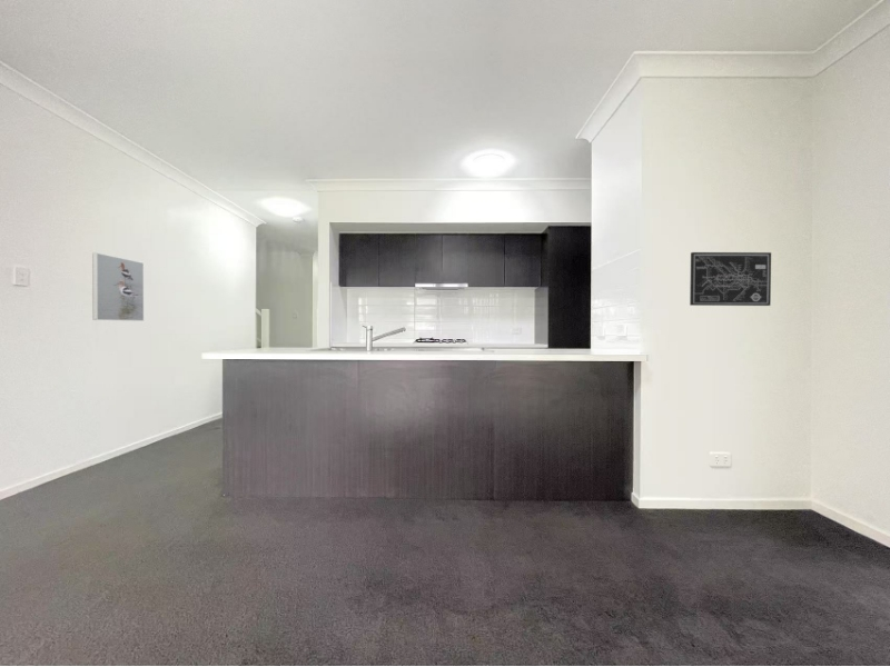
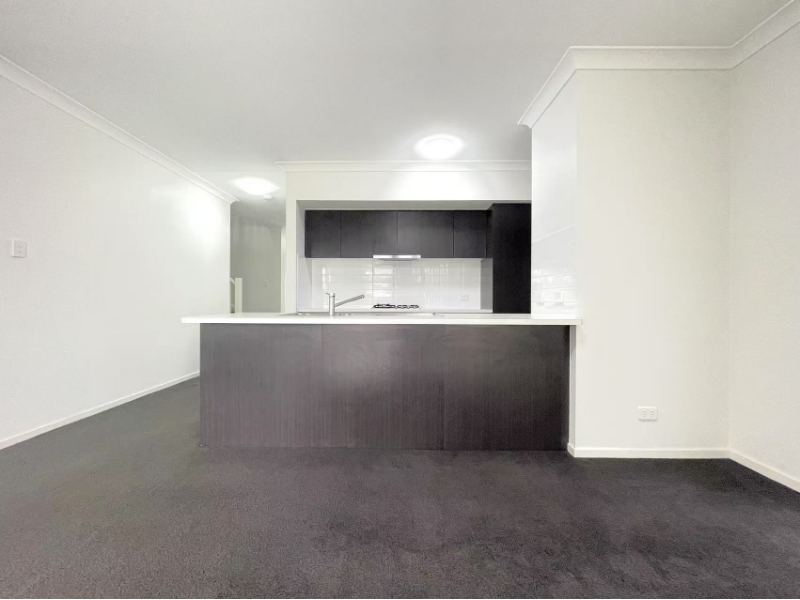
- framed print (119, 289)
- wall art (730, 279)
